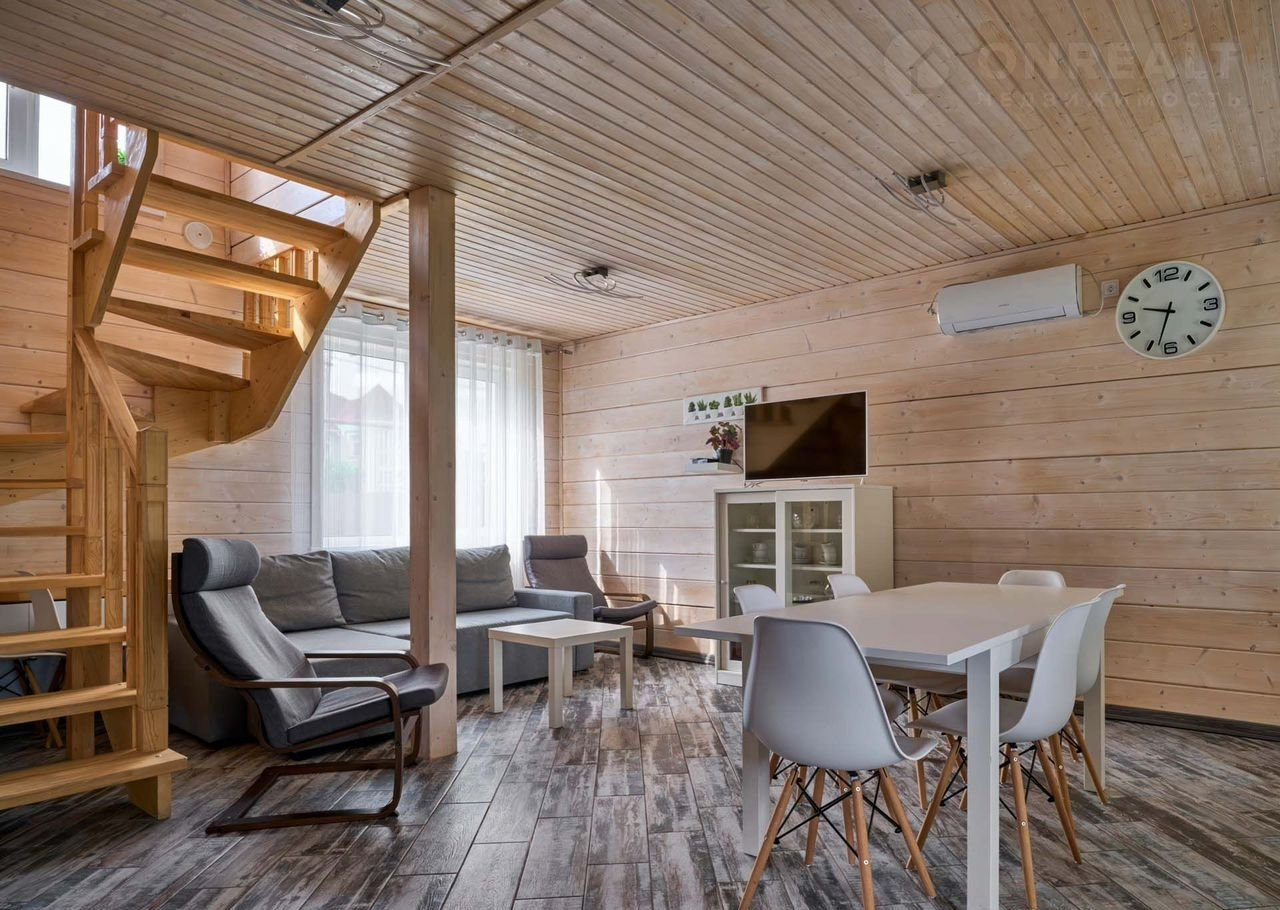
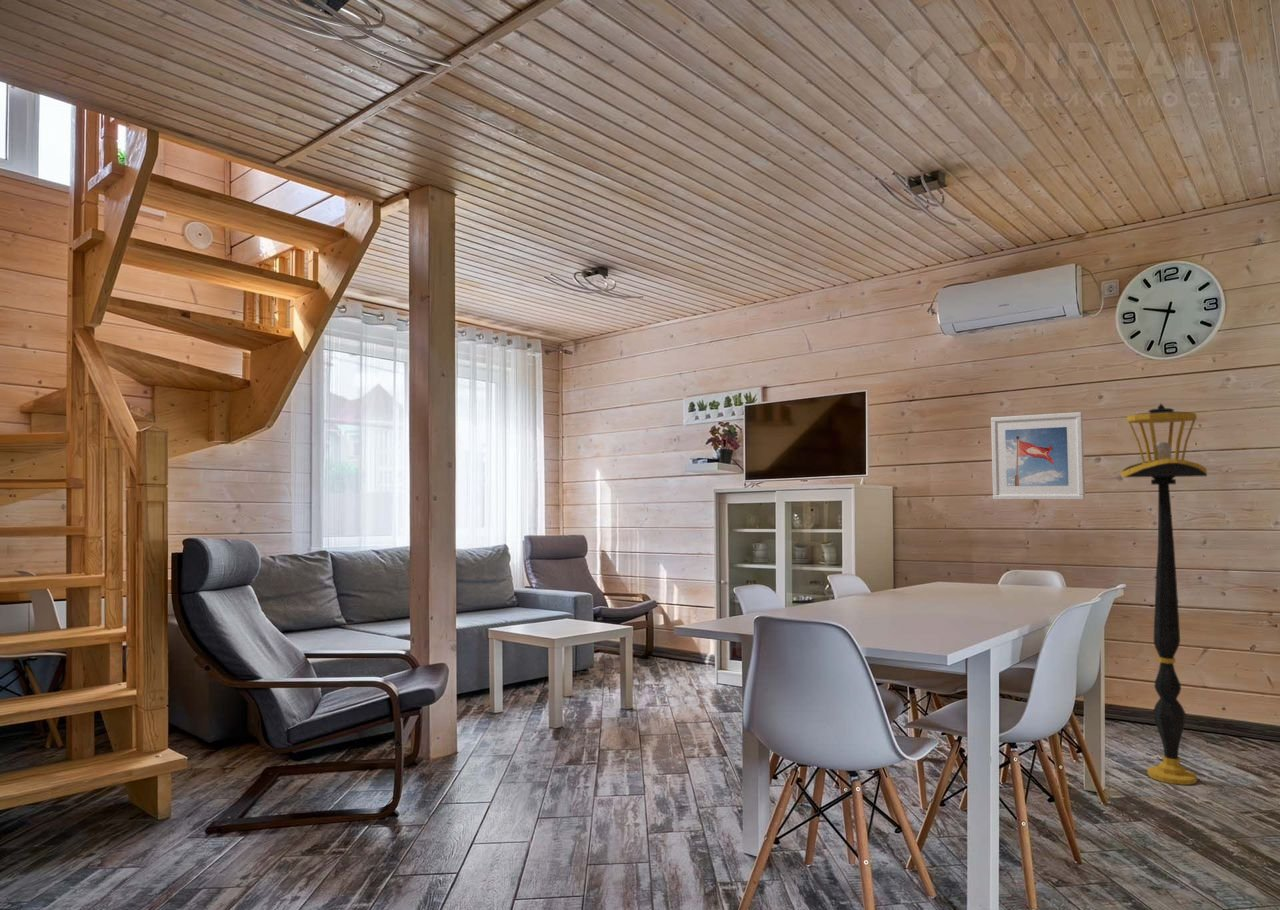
+ floor lamp (1167, 589)
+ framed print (1036, 457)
